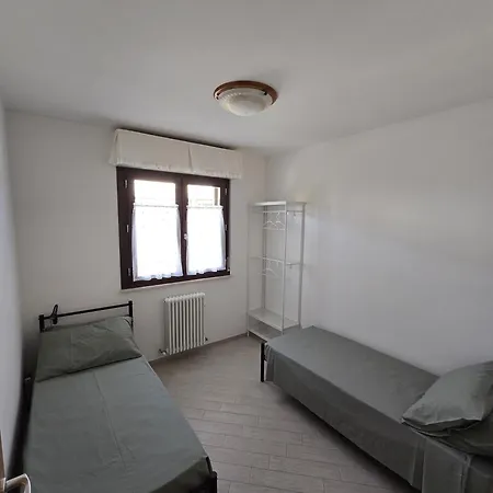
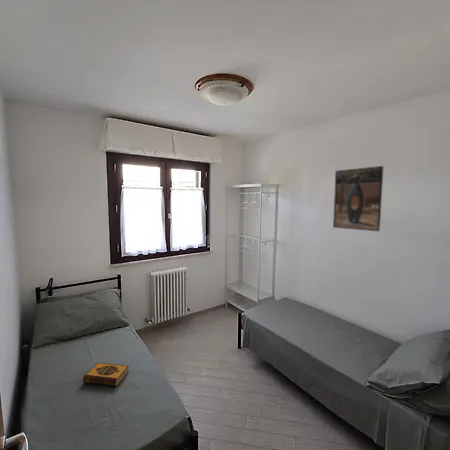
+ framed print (356, 199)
+ hardback book (106, 374)
